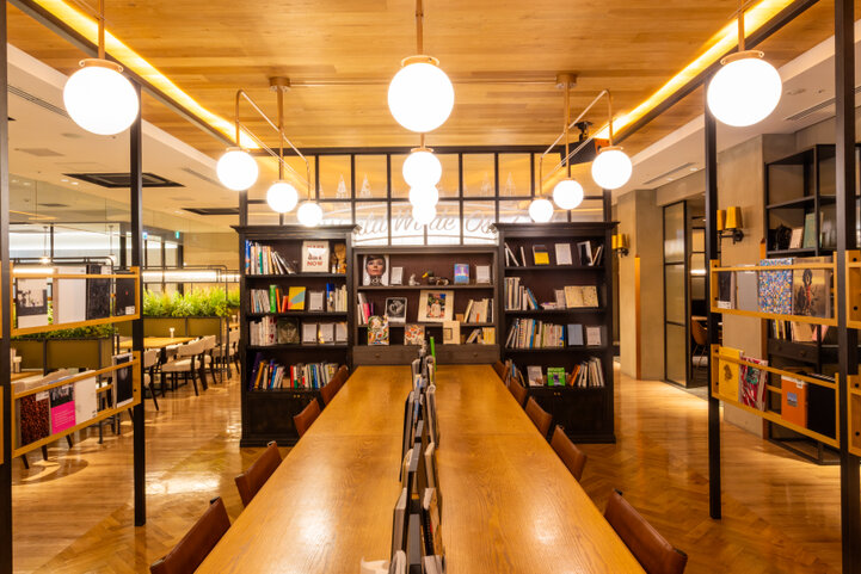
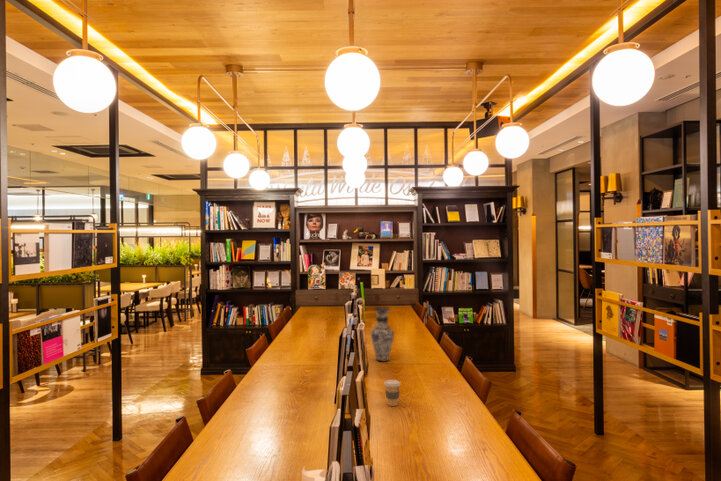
+ vase (382, 334)
+ coffee cup (392, 393)
